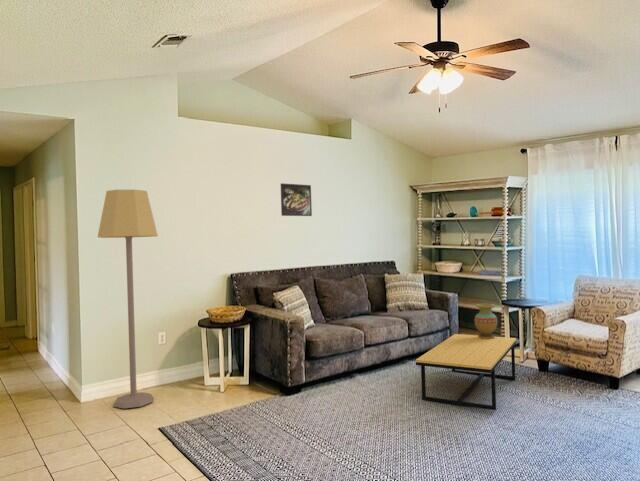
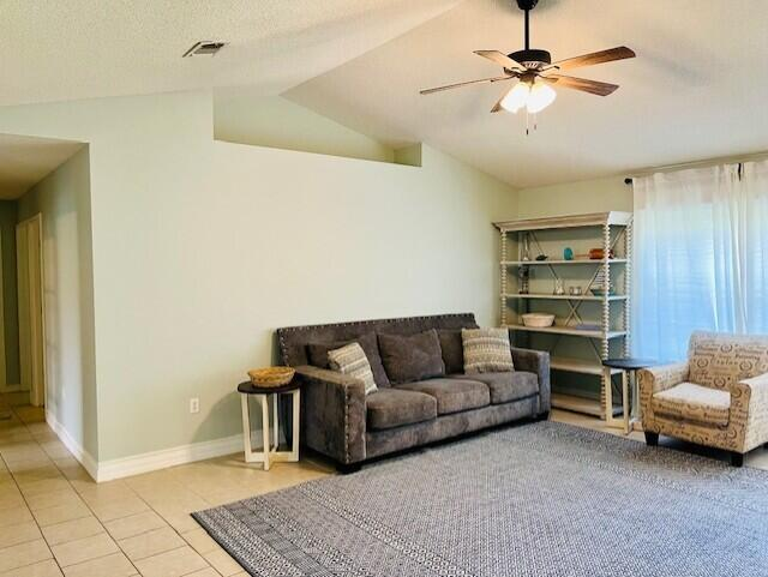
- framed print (296, 200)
- coffee table (470, 368)
- lamp (130, 296)
- vase (485, 321)
